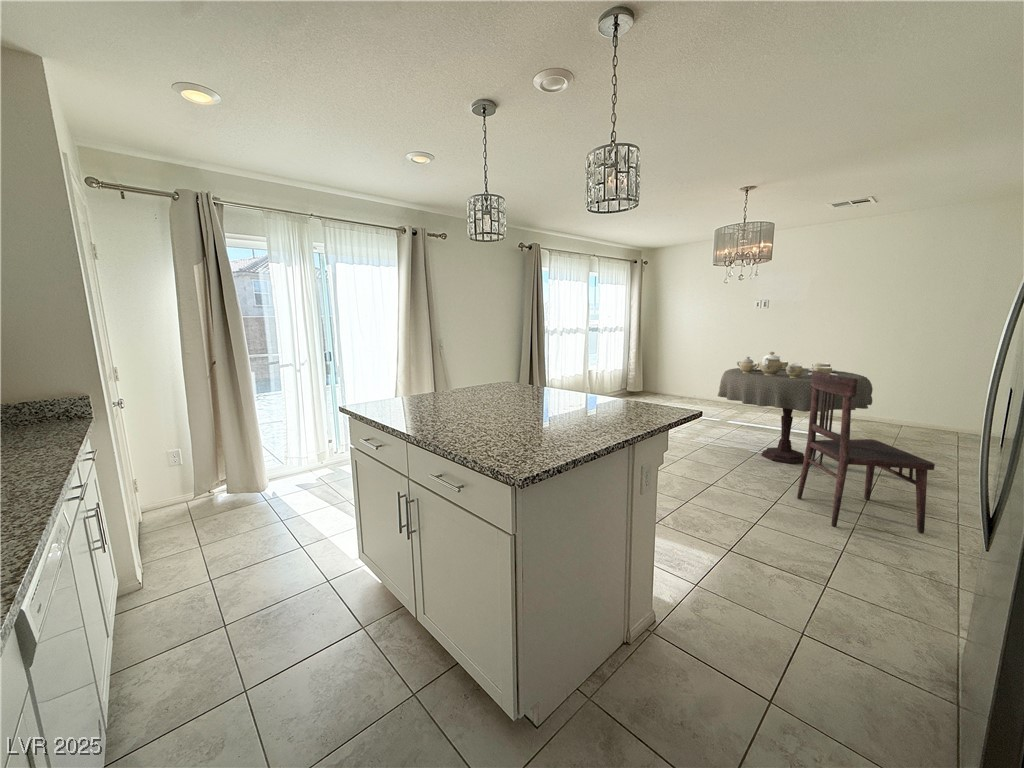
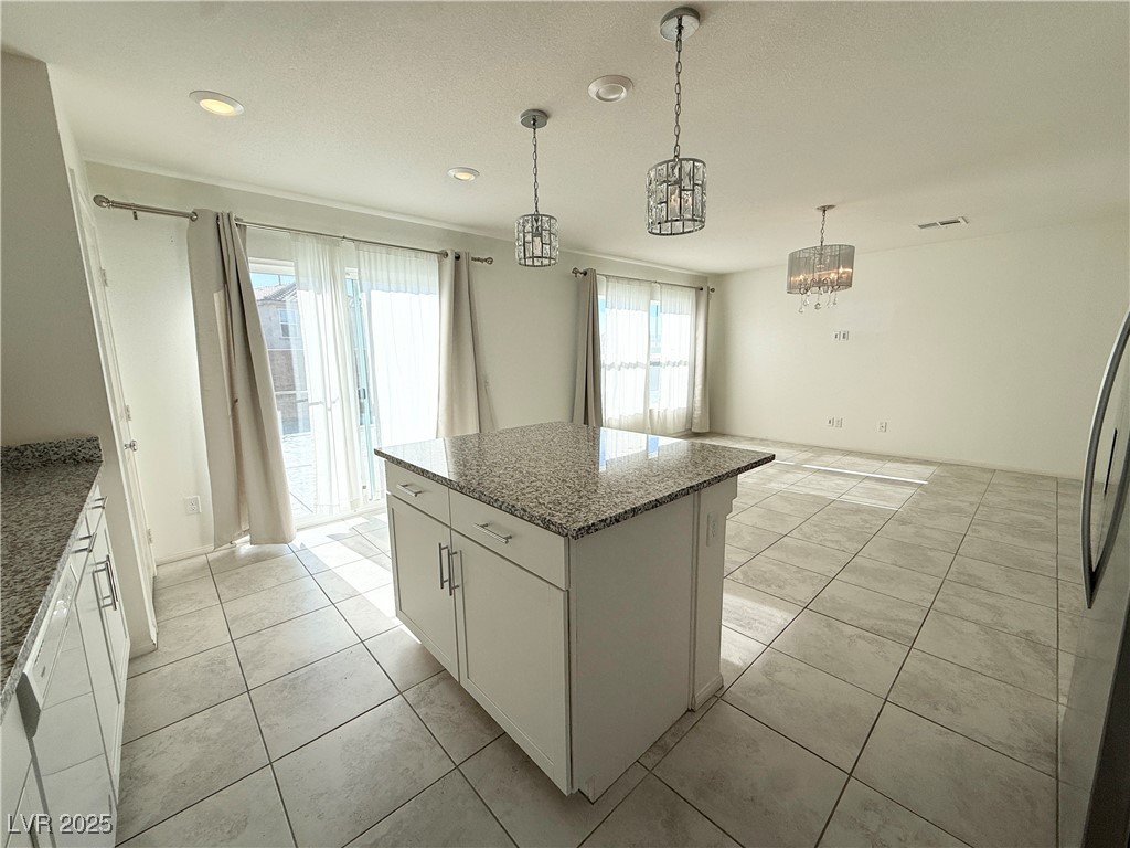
- dining table (788, 404)
- dining chair (860, 445)
